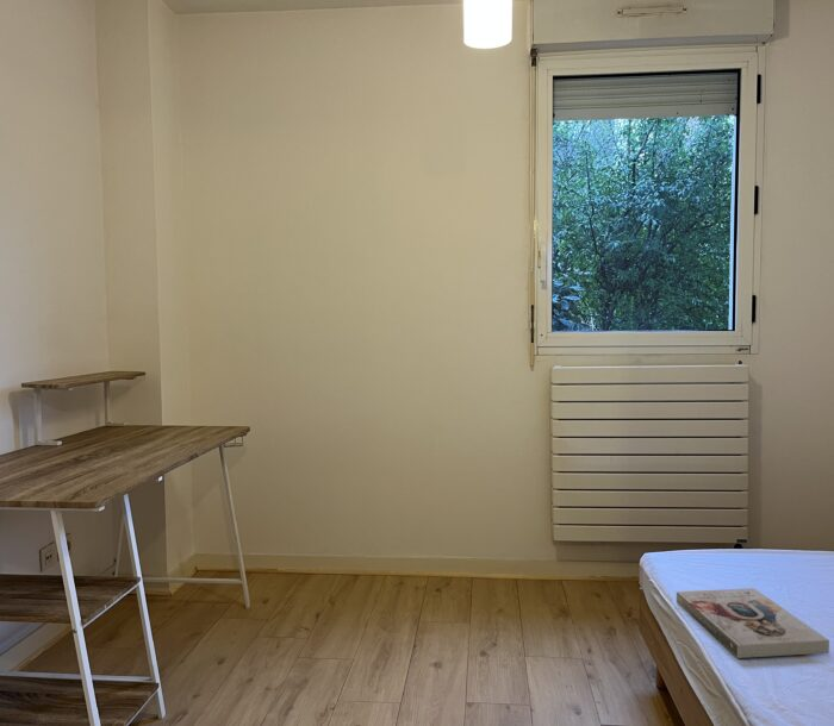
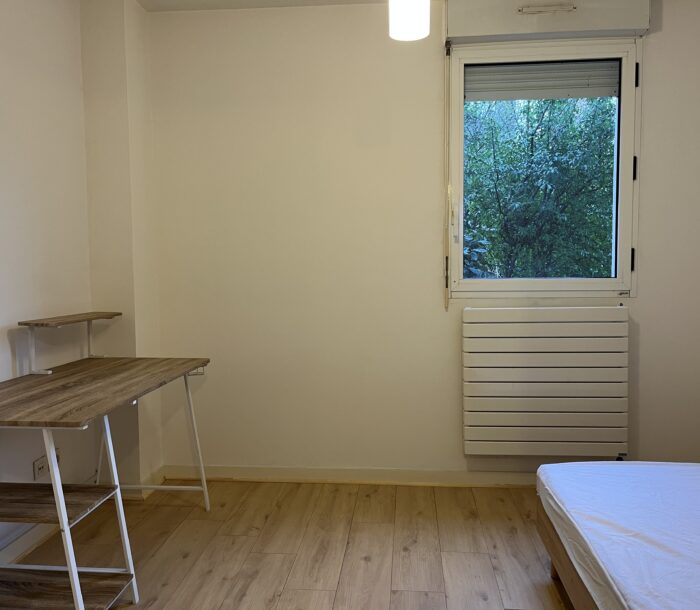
- book (746, 619)
